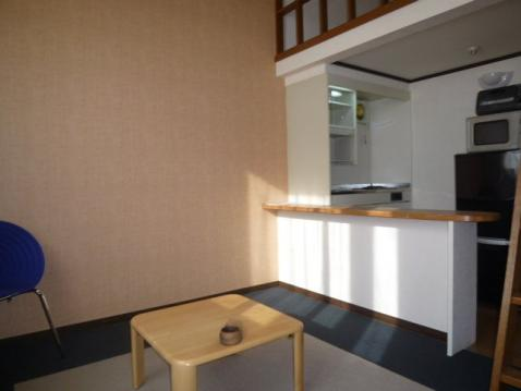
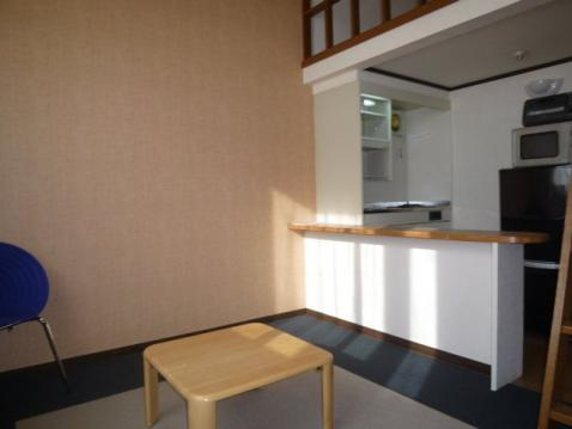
- cup (230, 333)
